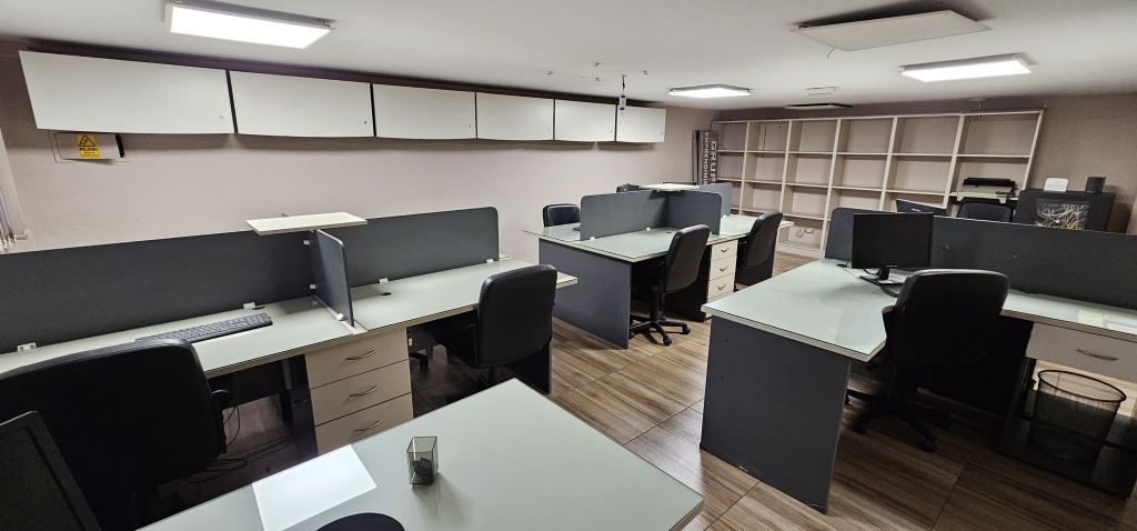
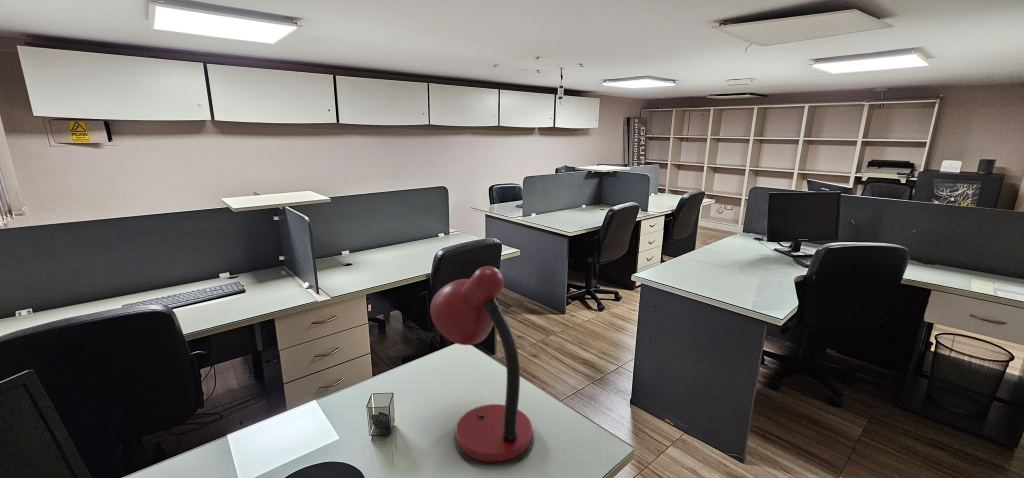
+ desk lamp (478, 342)
